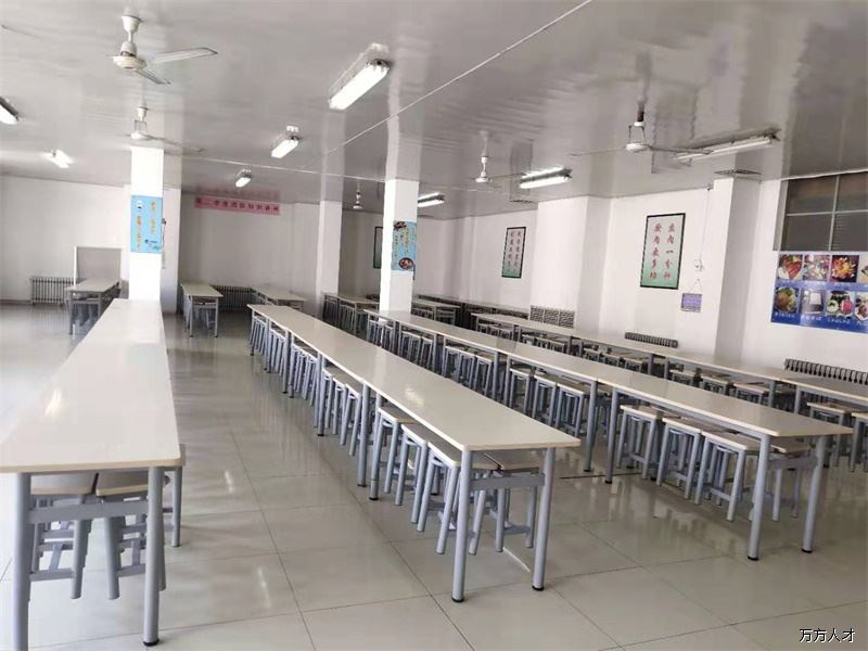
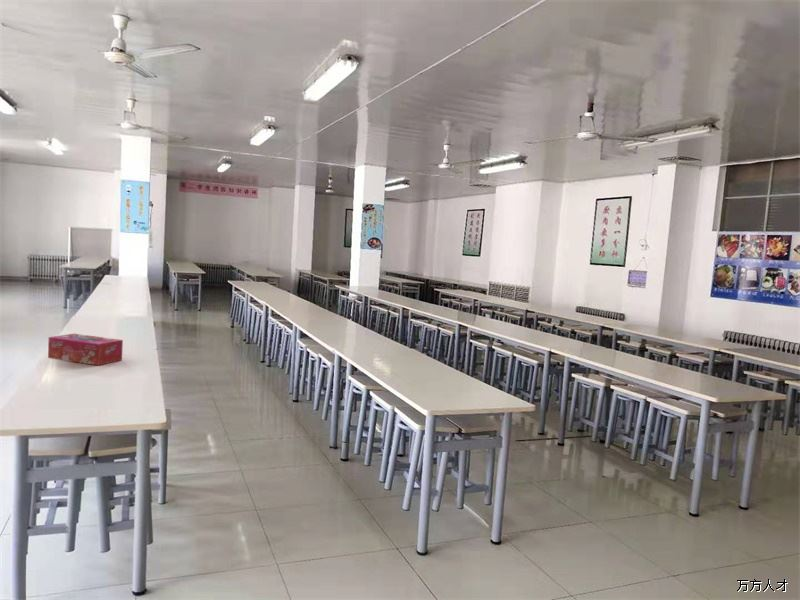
+ tissue box (85, 348)
